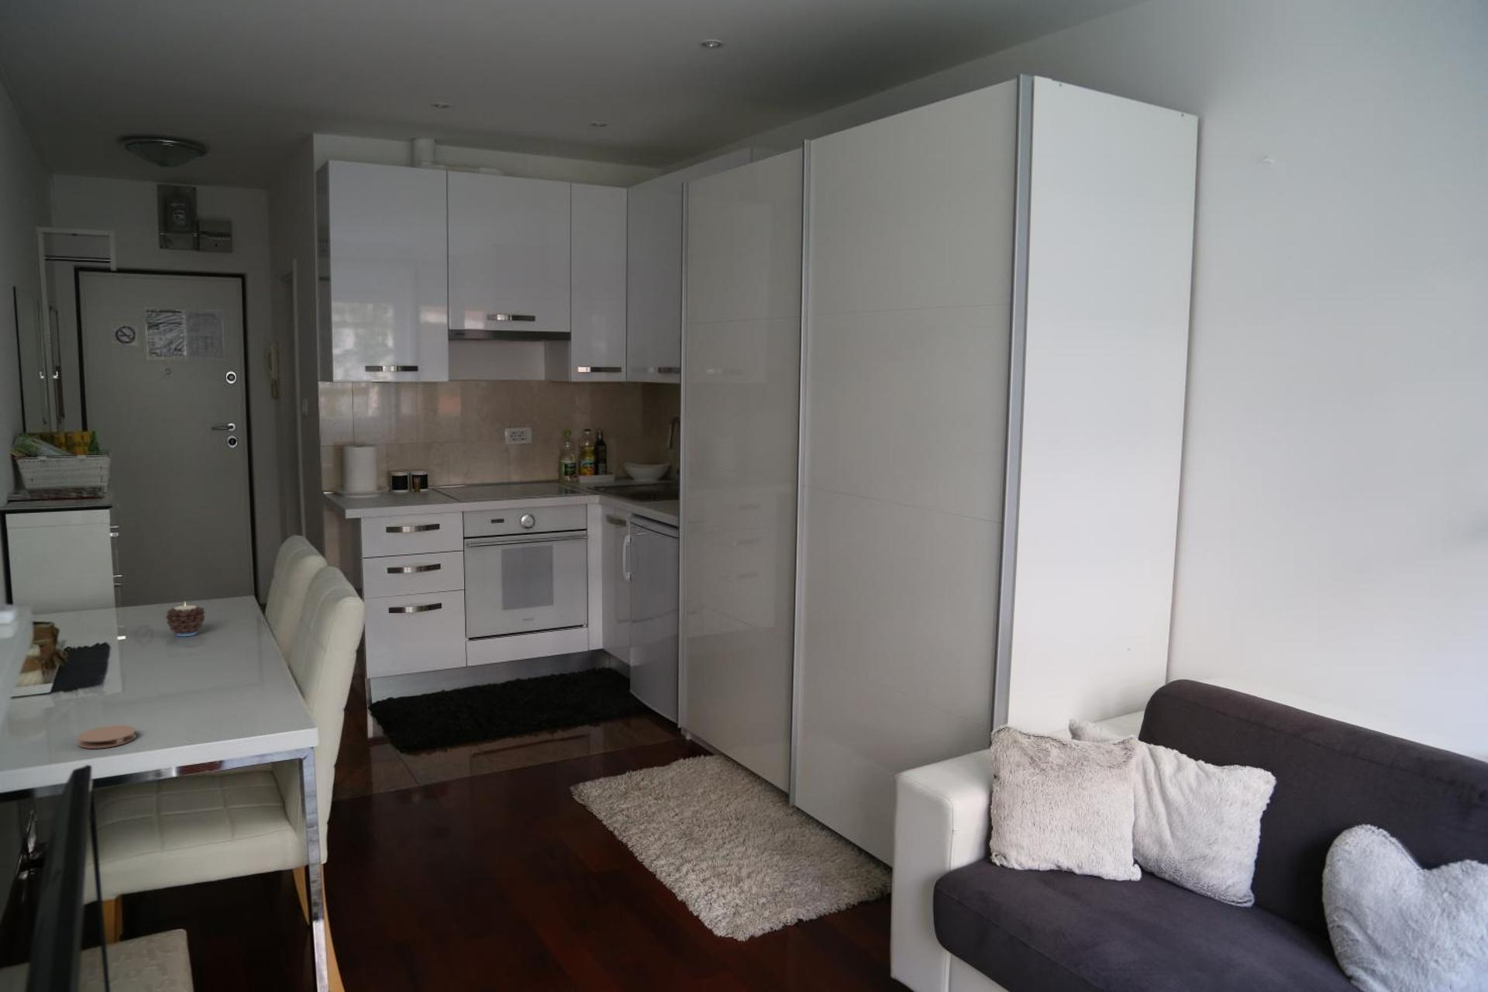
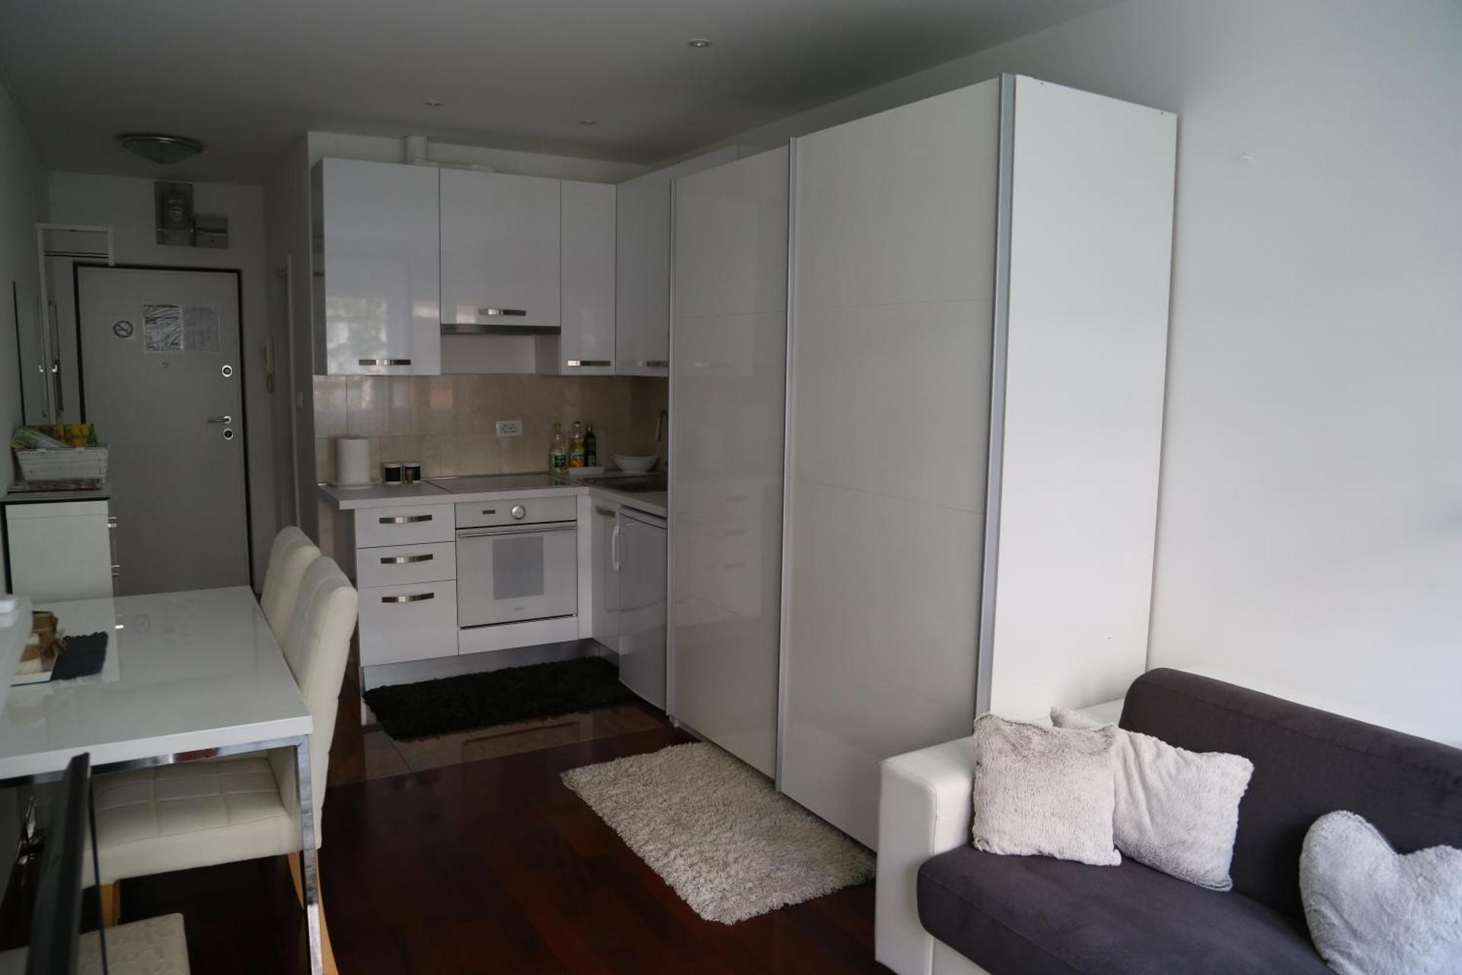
- coaster (107, 736)
- candle (185, 618)
